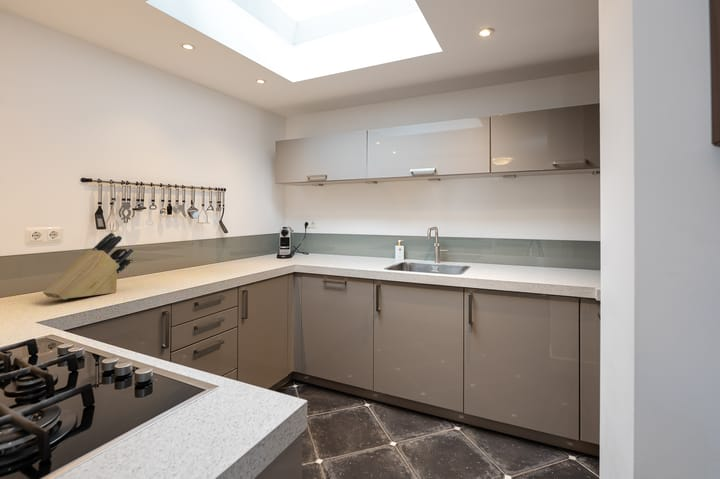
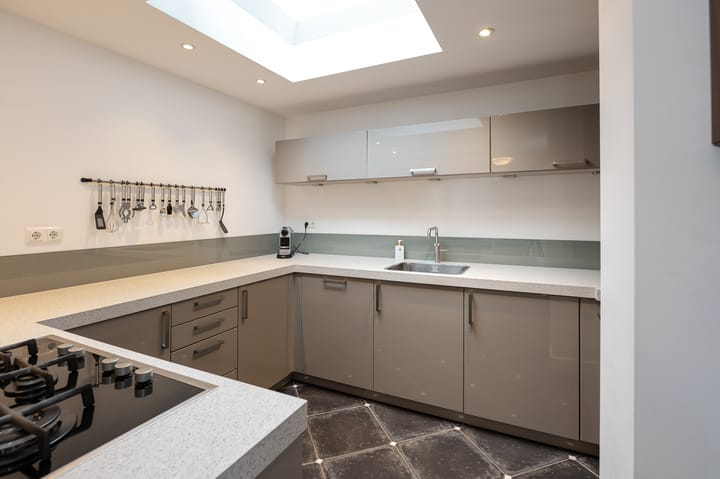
- knife block (92, 263)
